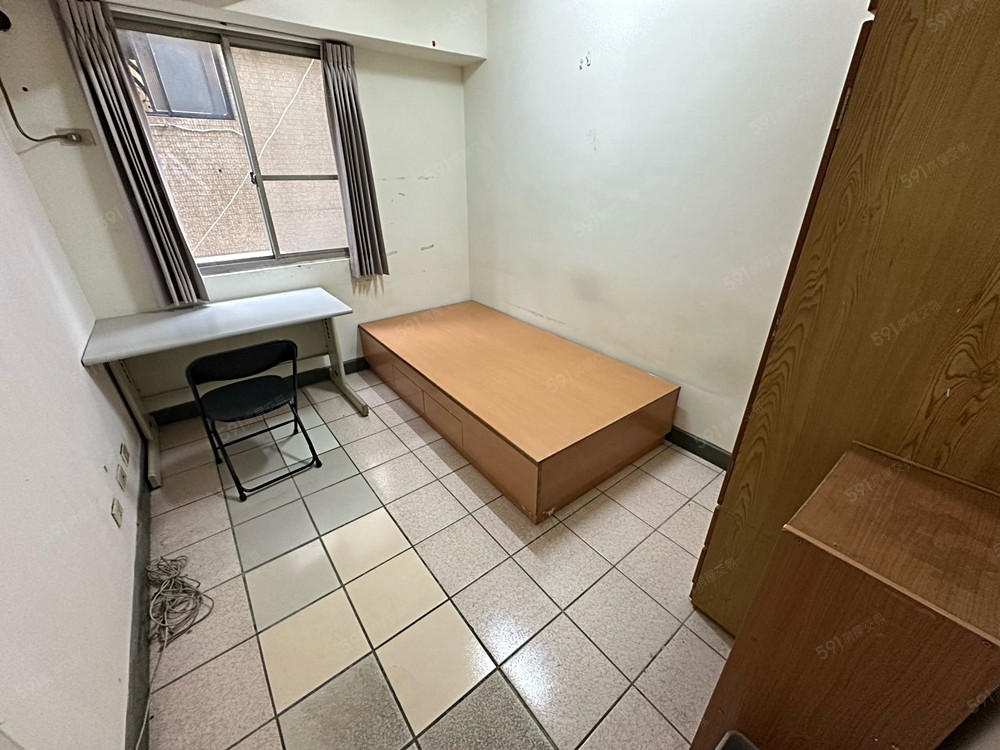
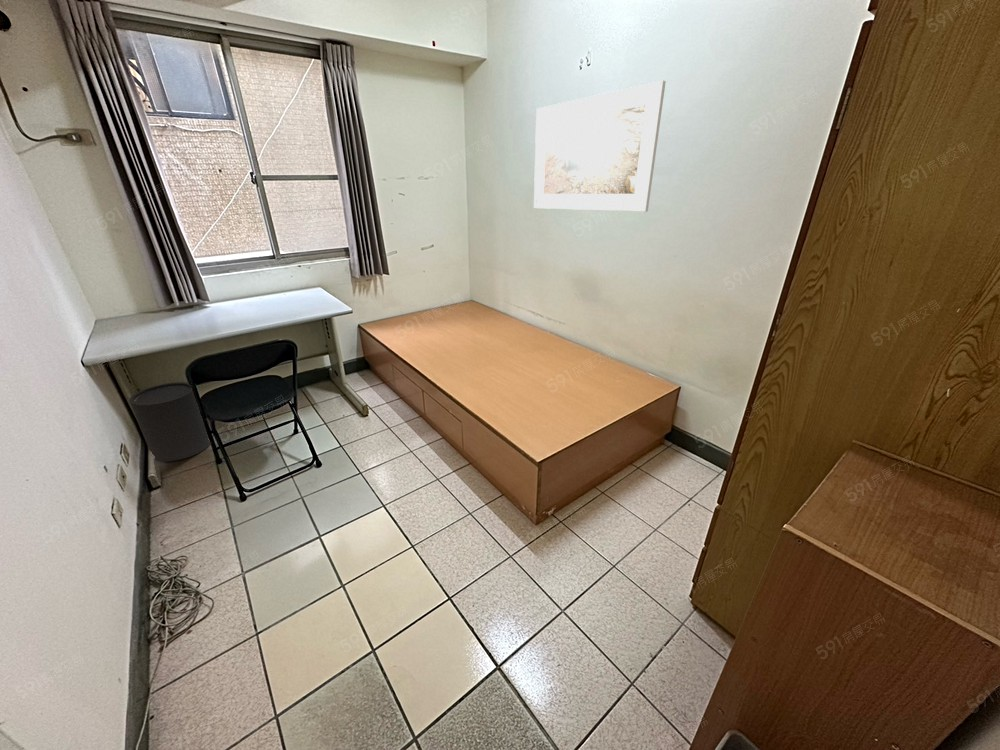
+ trash can (173, 420)
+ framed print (587, 156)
